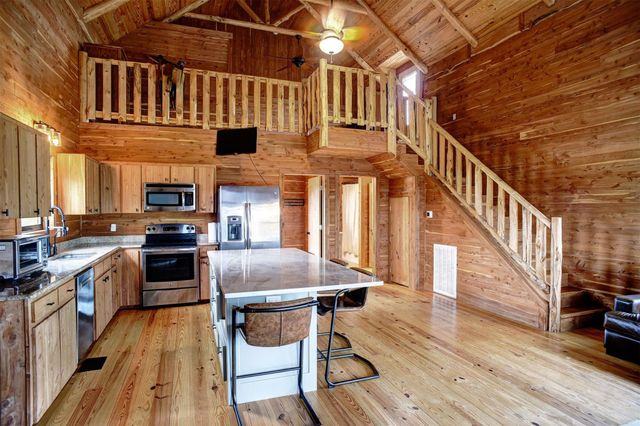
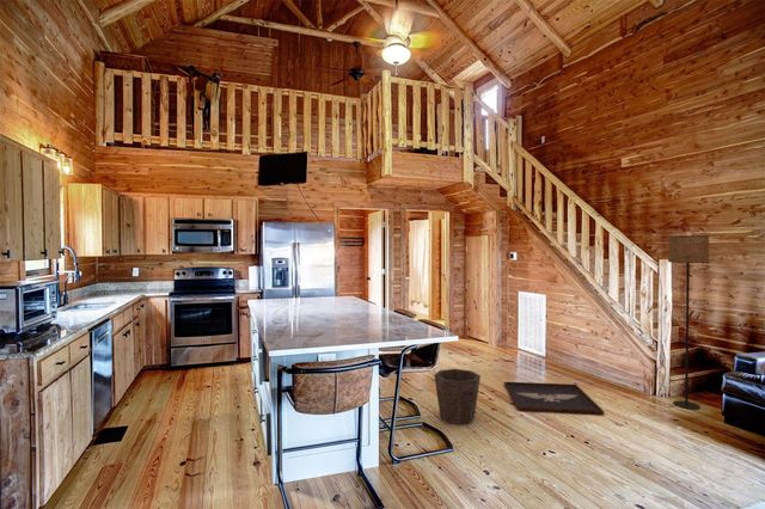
+ floor lamp (687, 320)
+ doormat (549, 395)
+ waste bin (457, 397)
